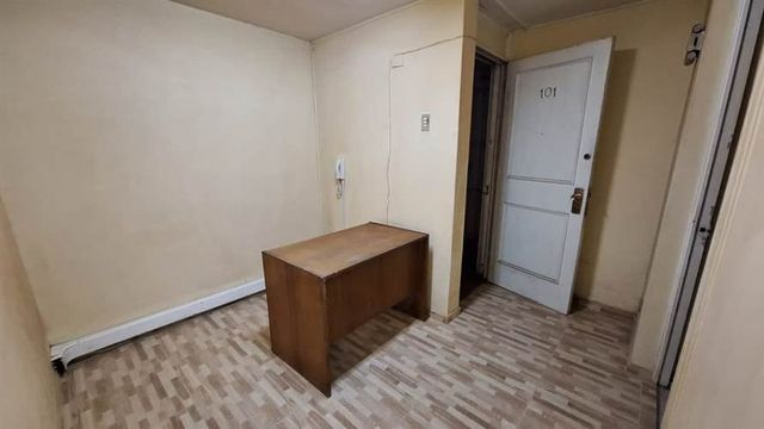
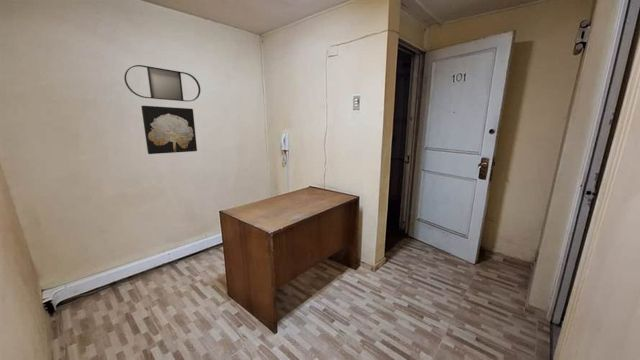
+ home mirror (166, 84)
+ wall art (171, 130)
